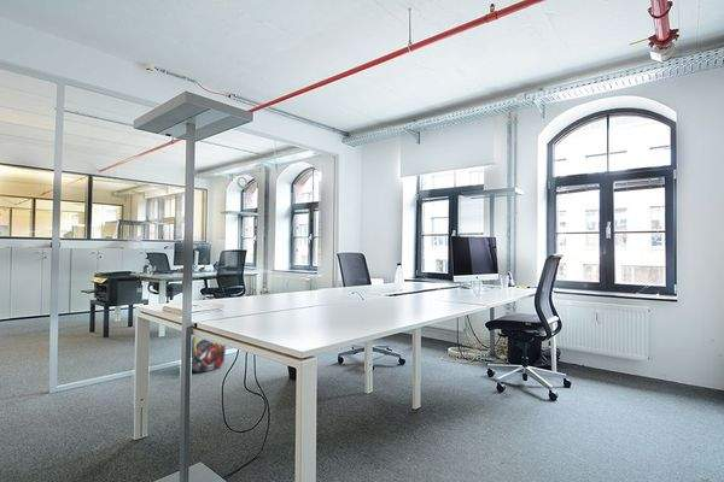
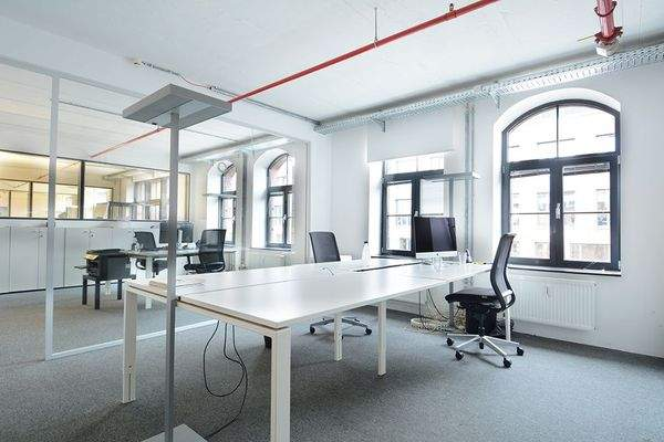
- backpack (205, 343)
